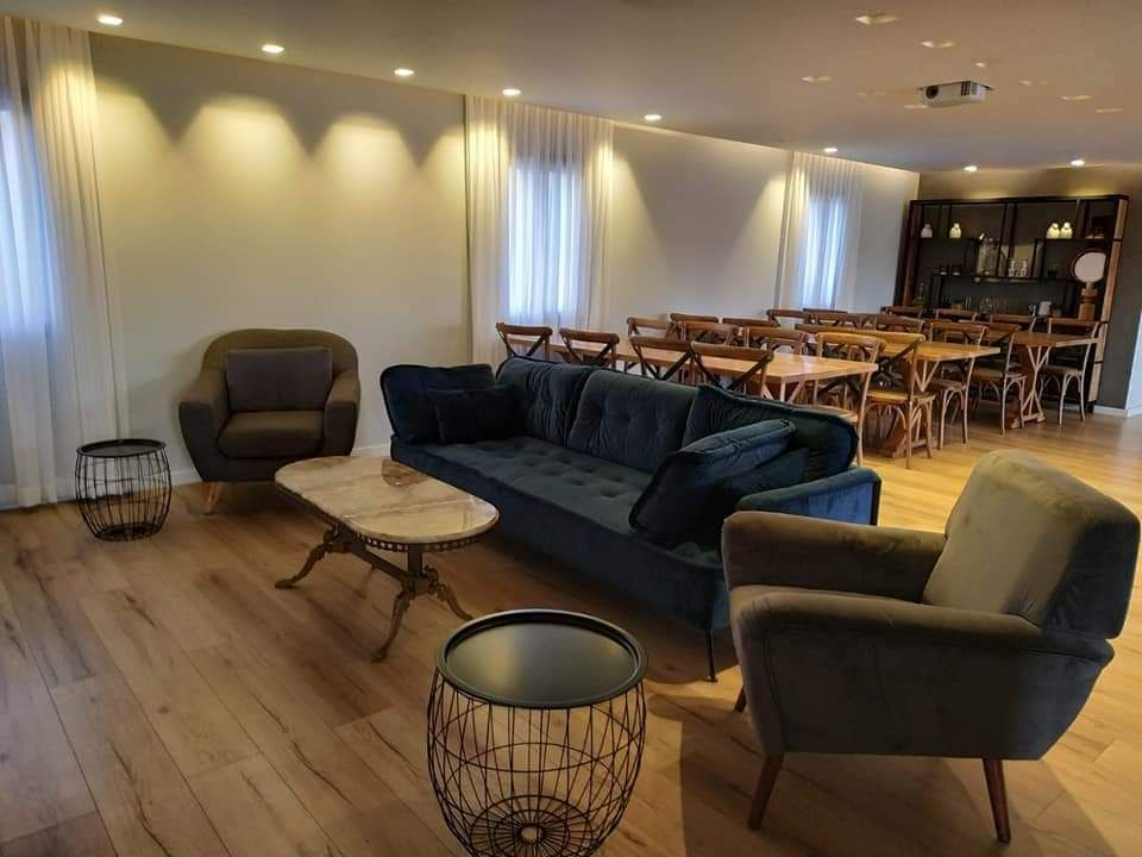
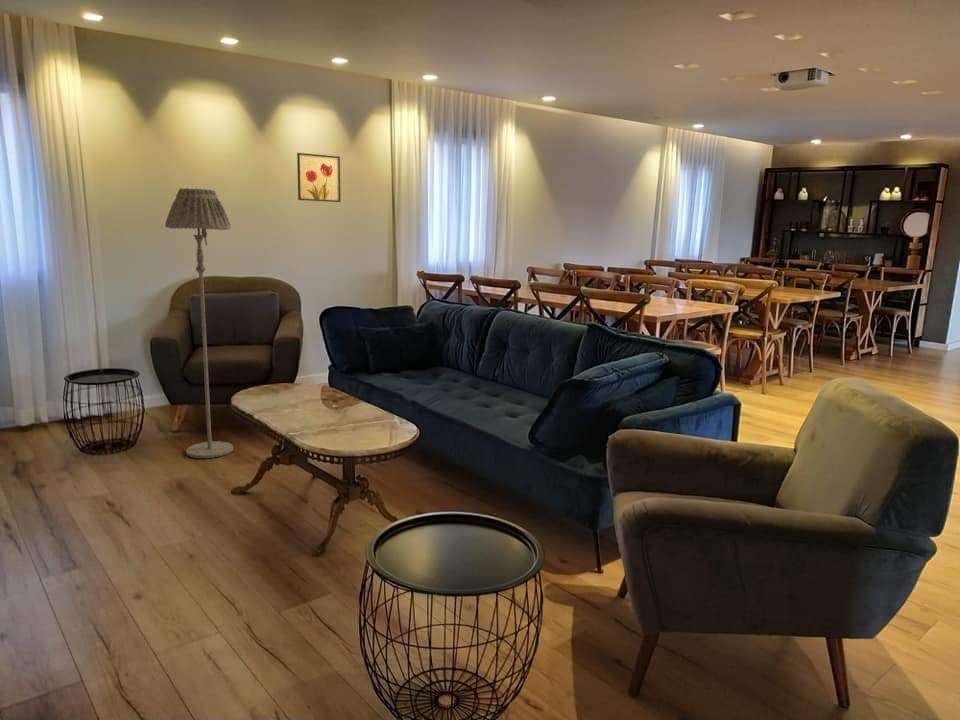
+ floor lamp (203, 324)
+ wall art (318, 178)
